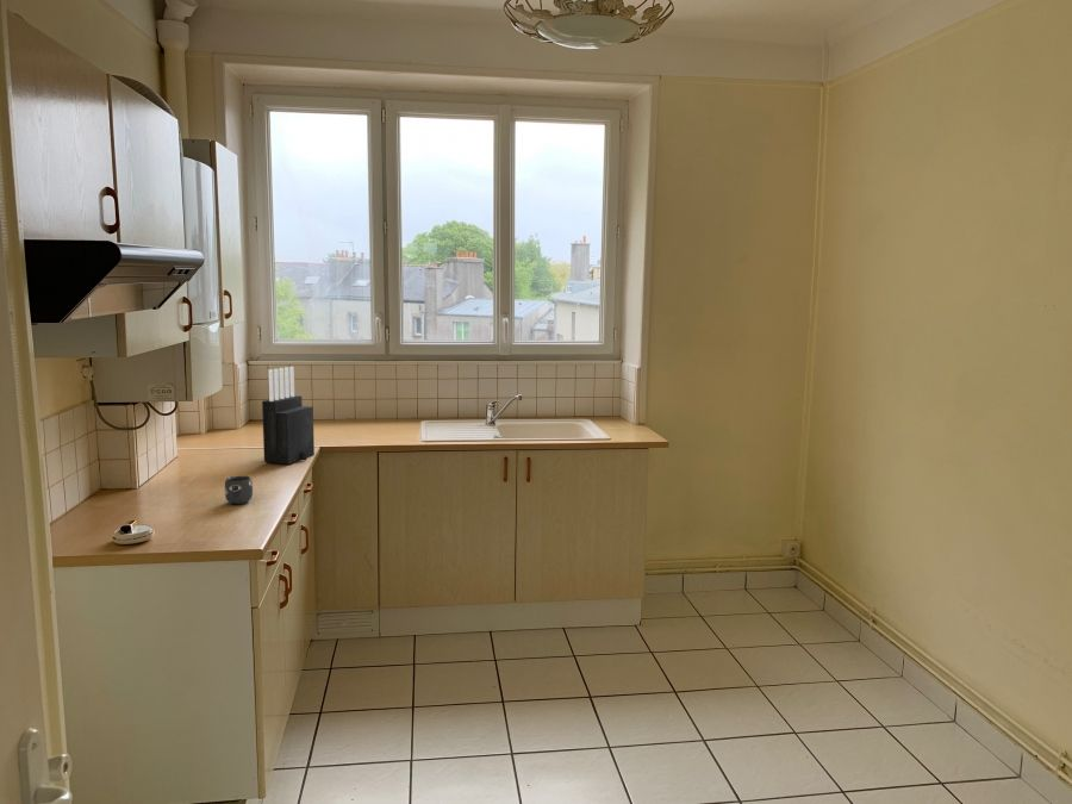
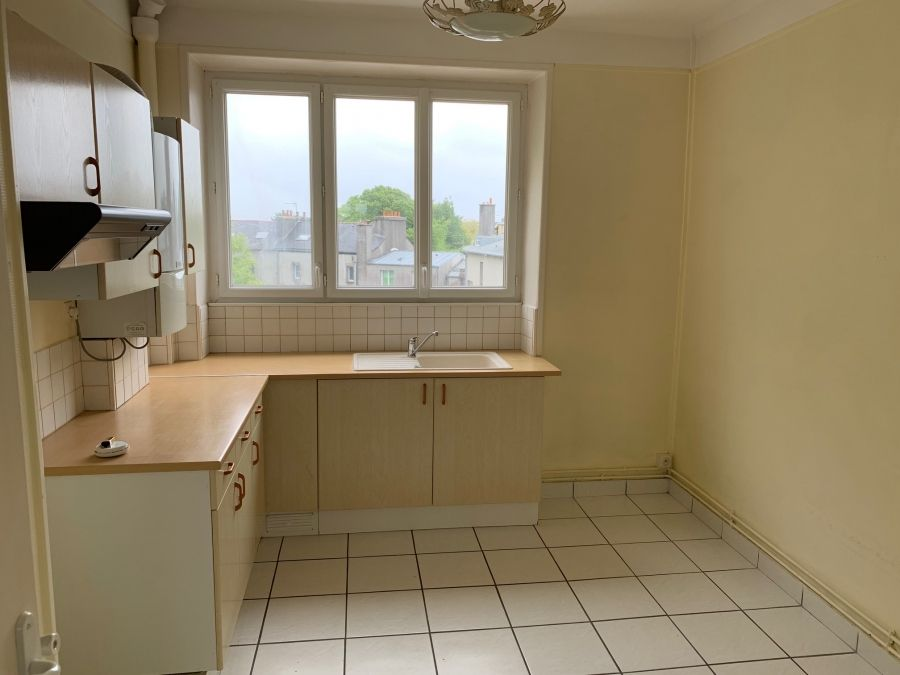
- knife block (291, 413)
- mug (241, 488)
